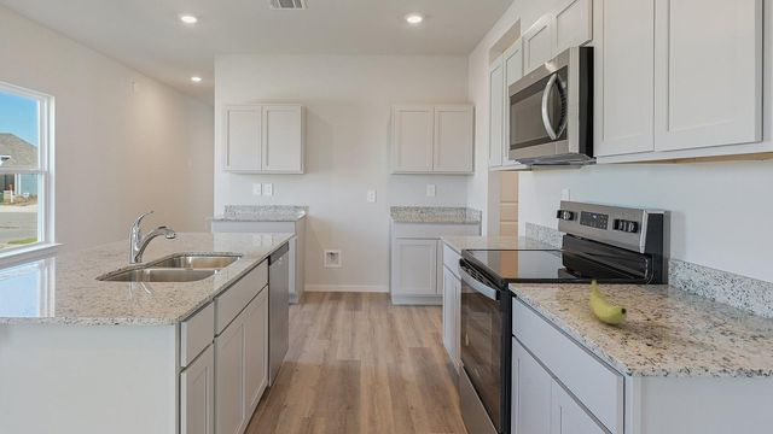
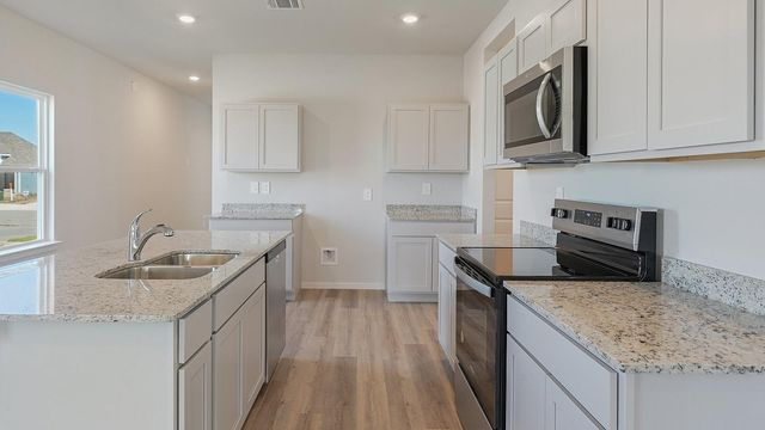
- fruit (606, 303)
